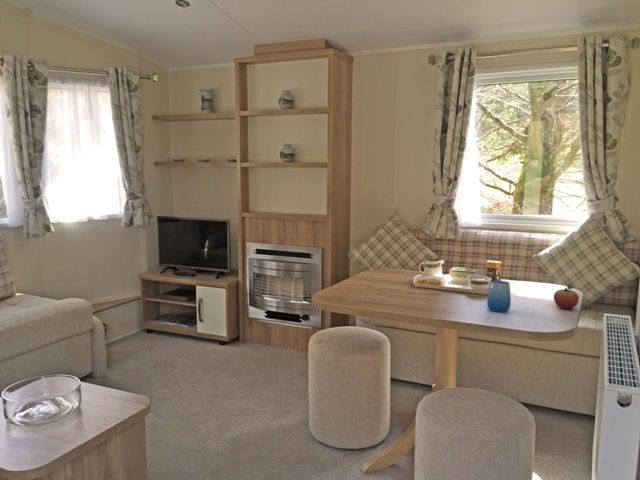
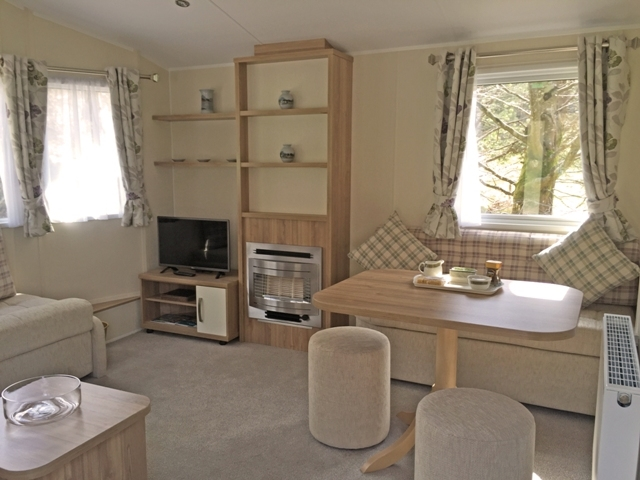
- fruit (566, 296)
- cup (499, 296)
